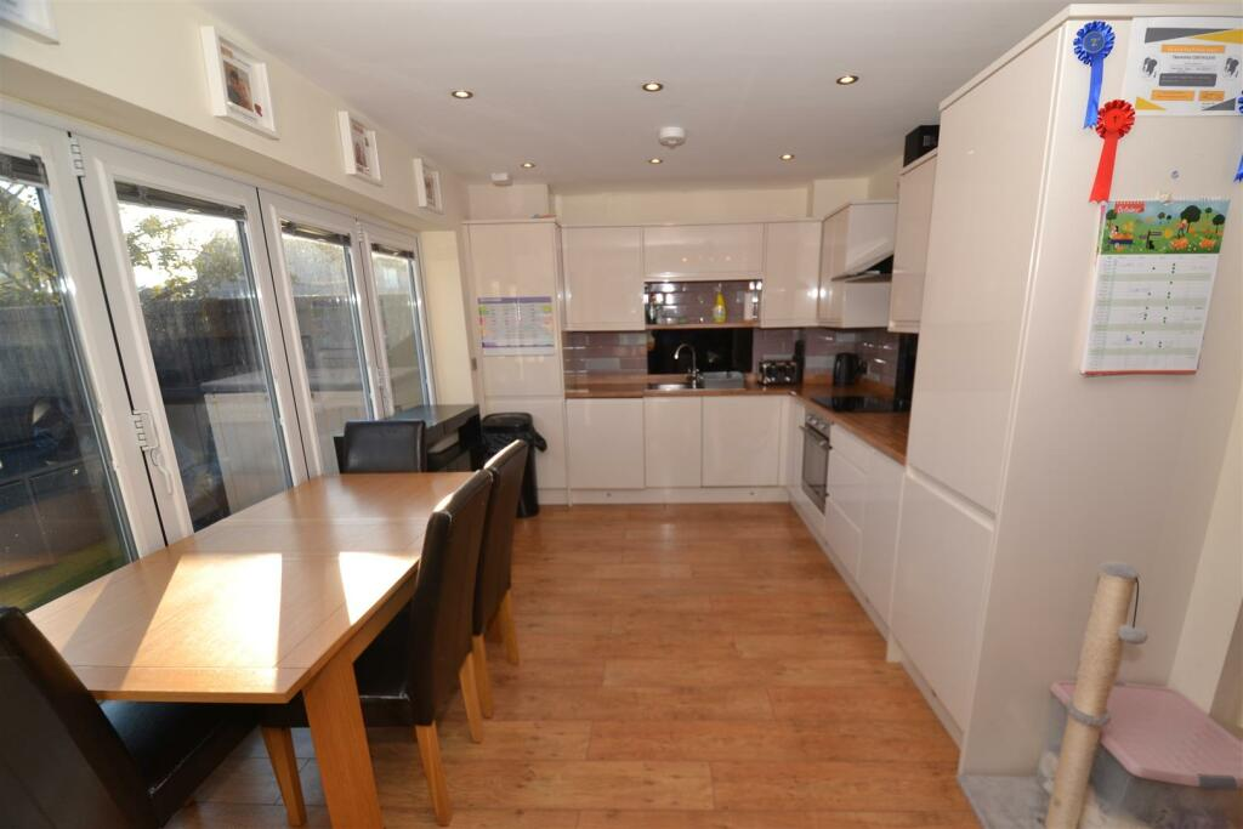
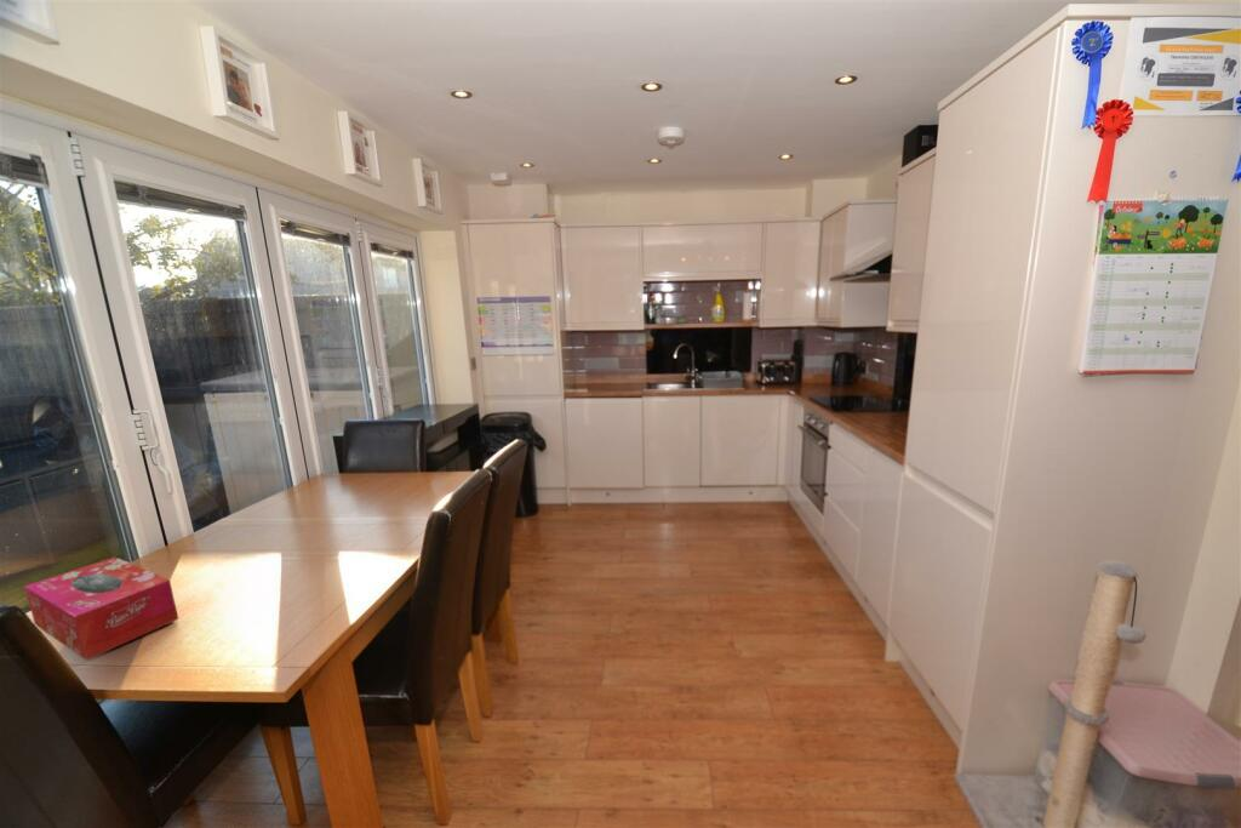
+ tissue box (102, 603)
